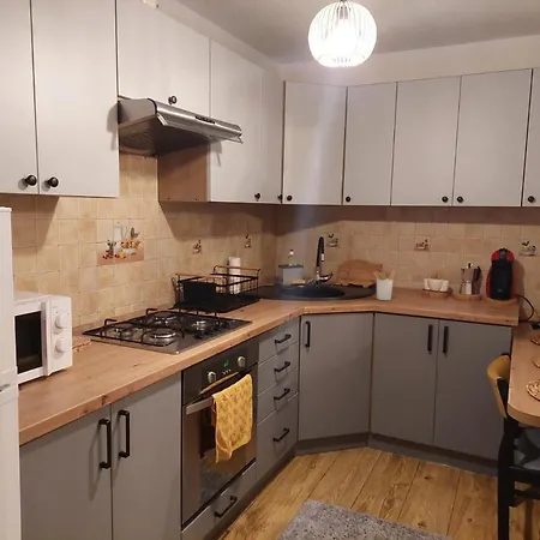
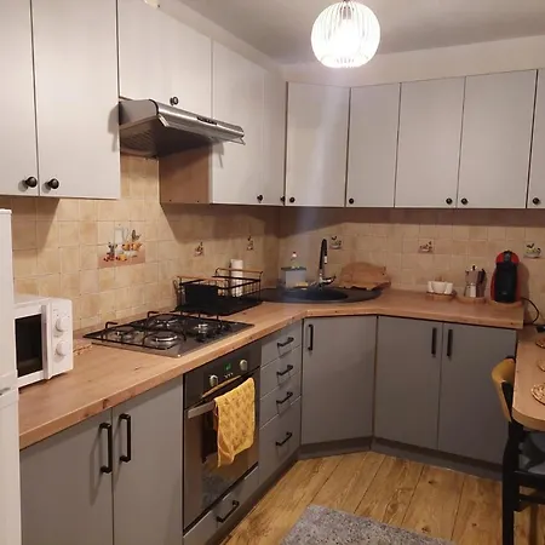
- utensil holder (383, 284)
